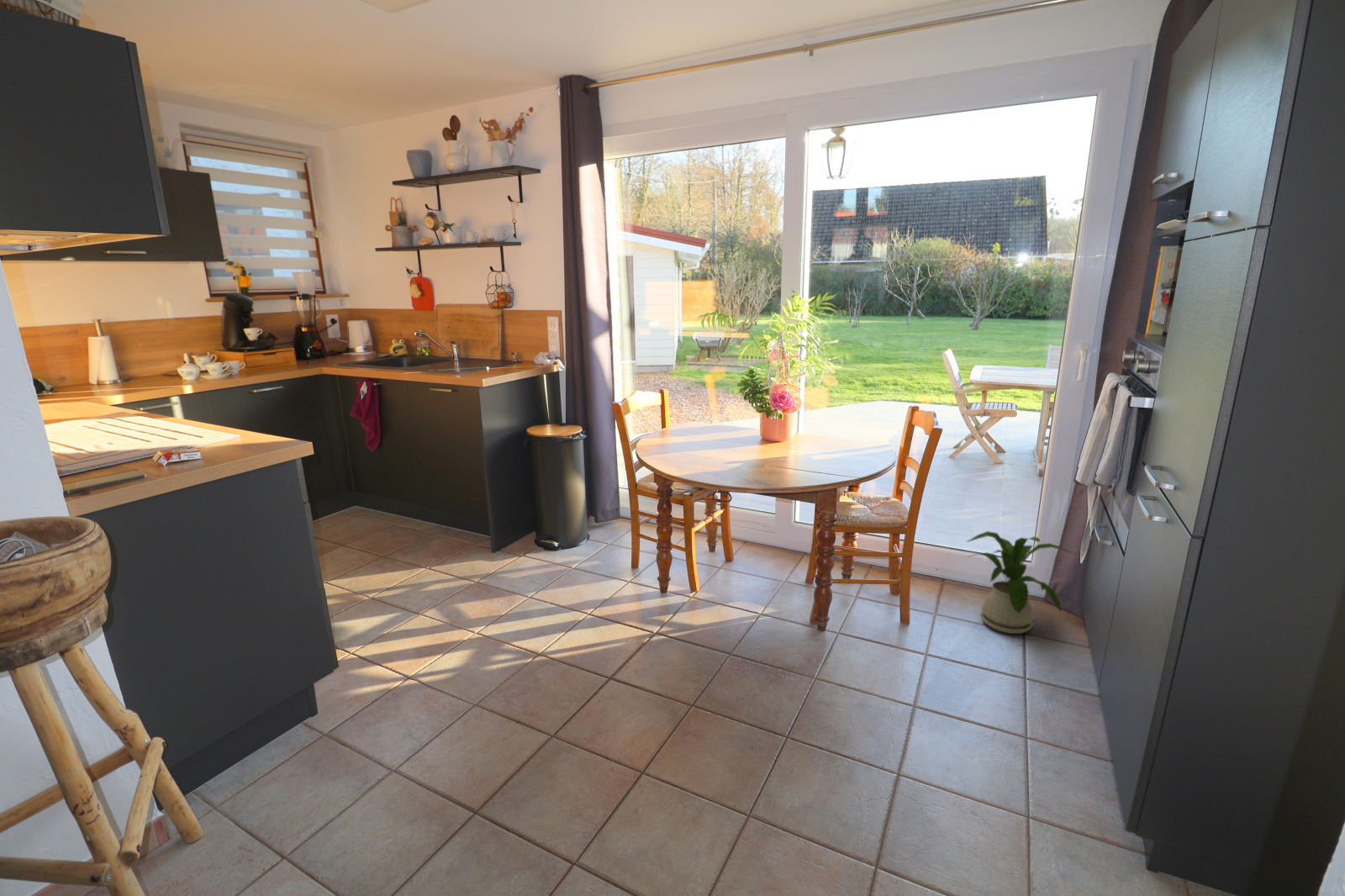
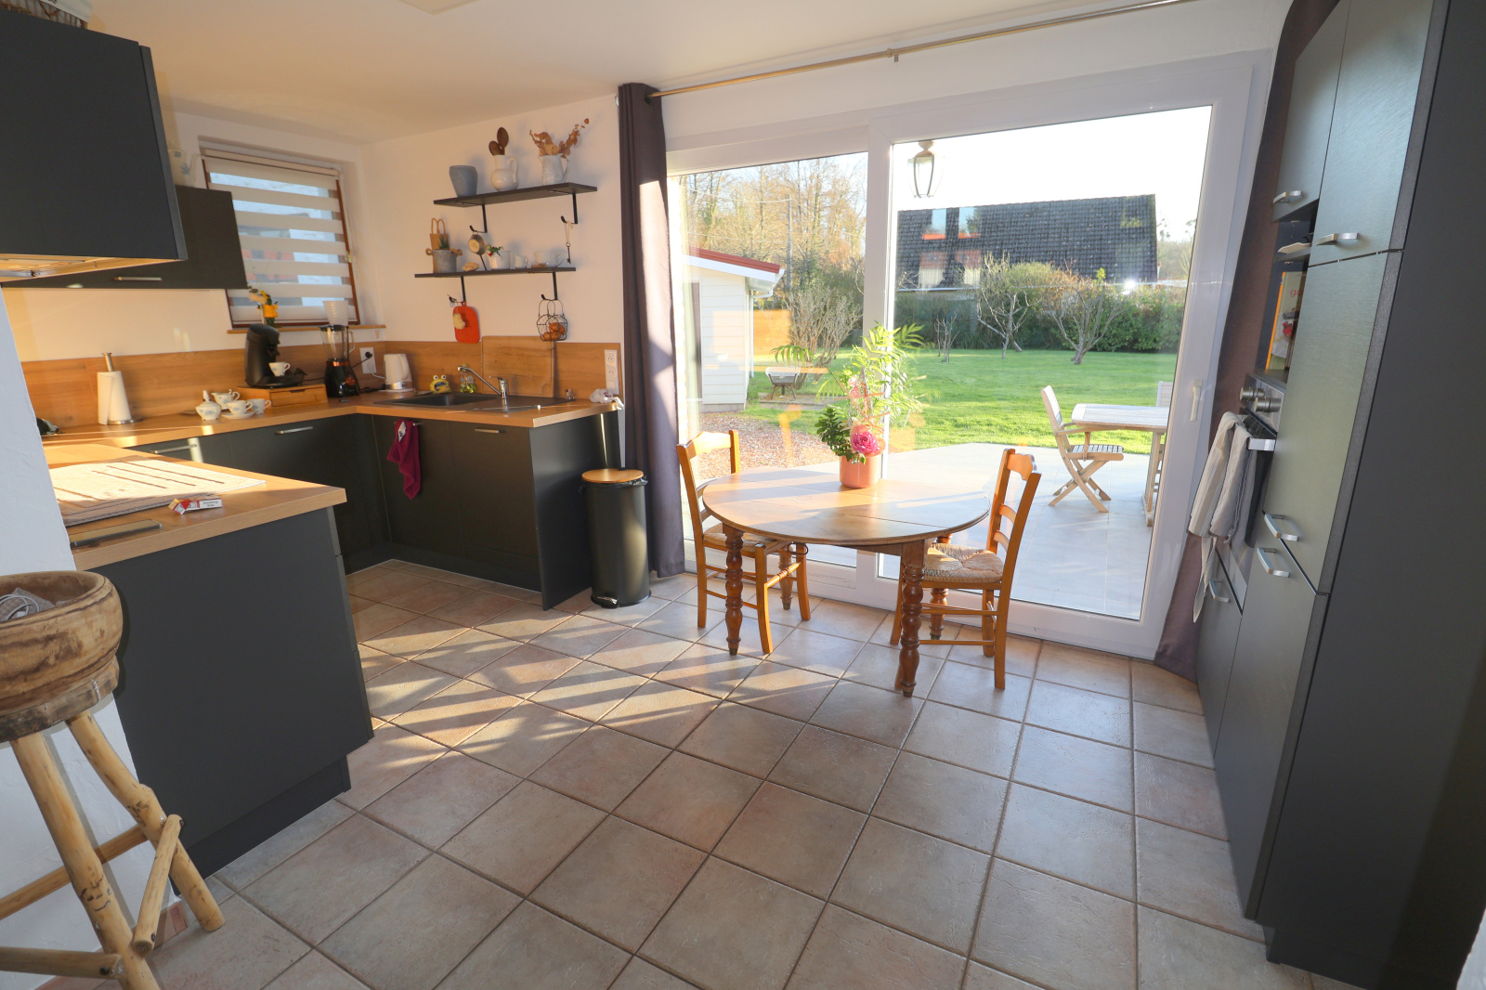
- house plant (1015, 572)
